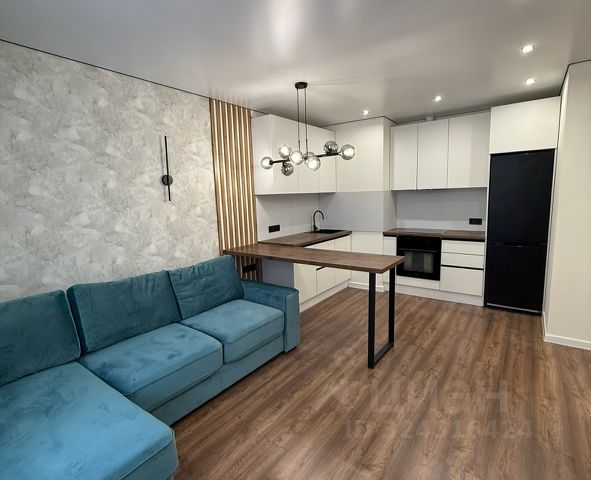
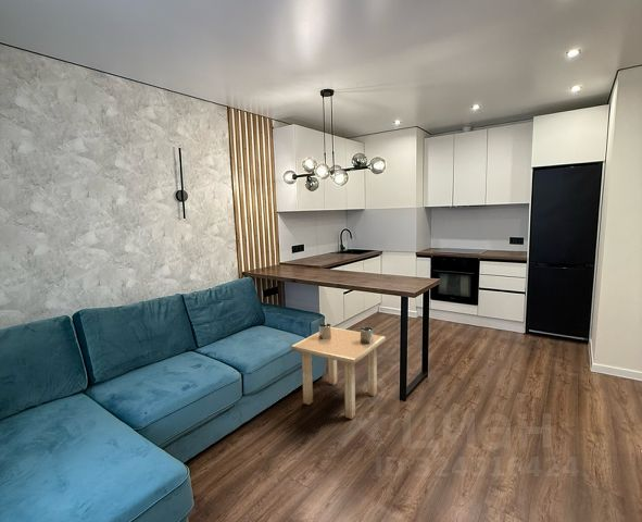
+ side table (340, 360)
